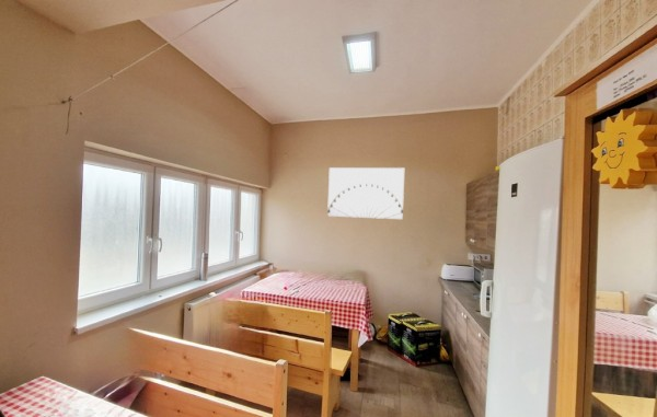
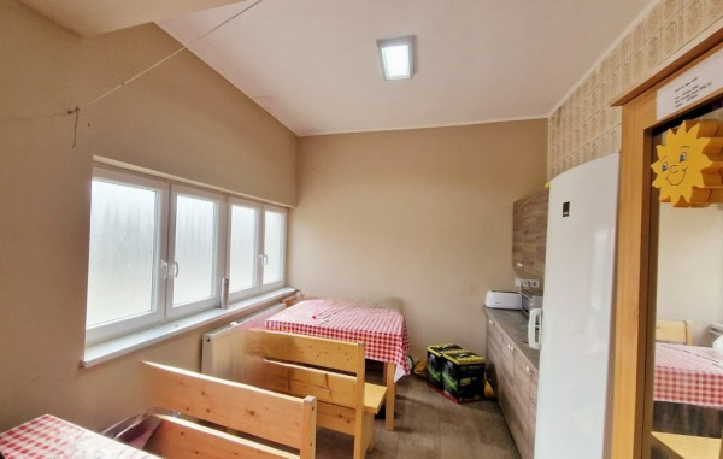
- wall art (365, 193)
